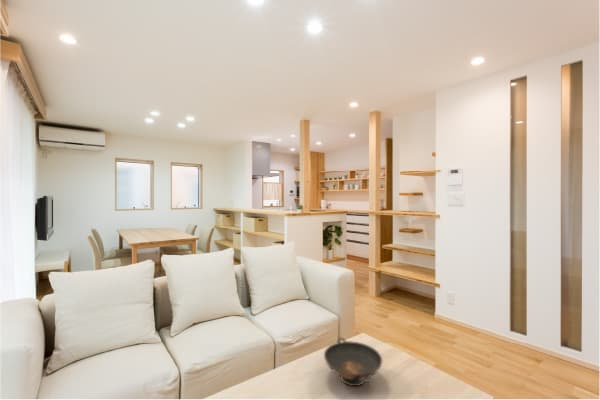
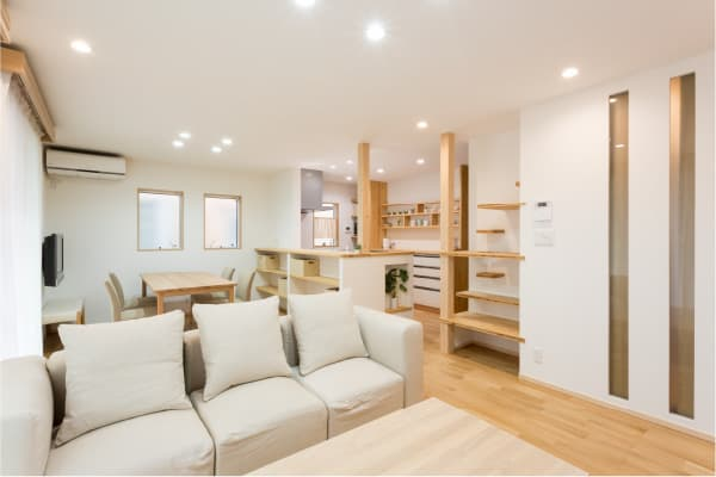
- decorative bowl (352, 366)
